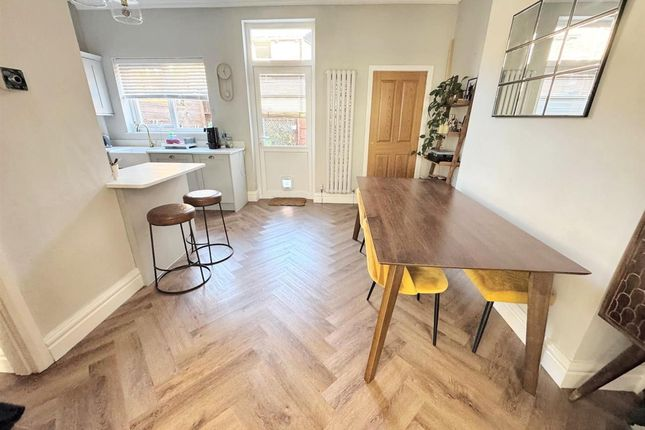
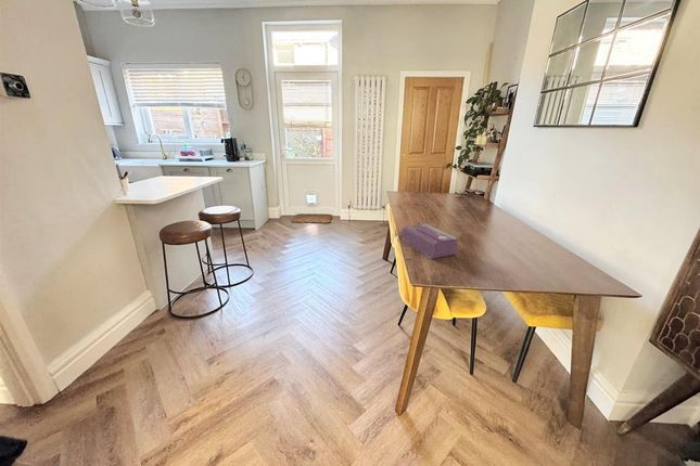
+ tissue box (428, 240)
